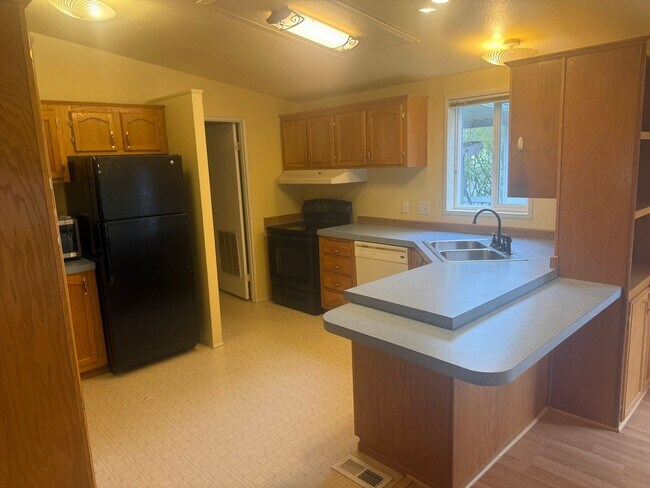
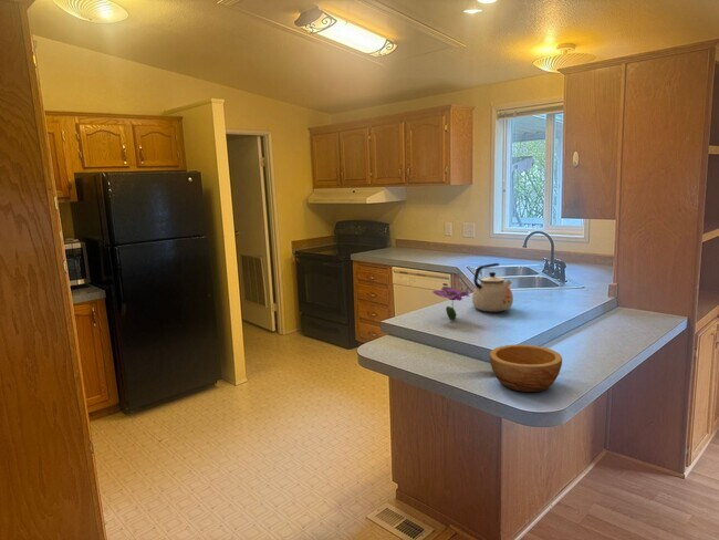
+ kettle (492, 285)
+ bowl (524, 368)
+ flower (451, 303)
